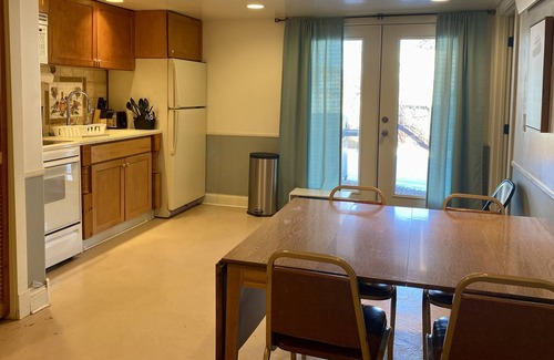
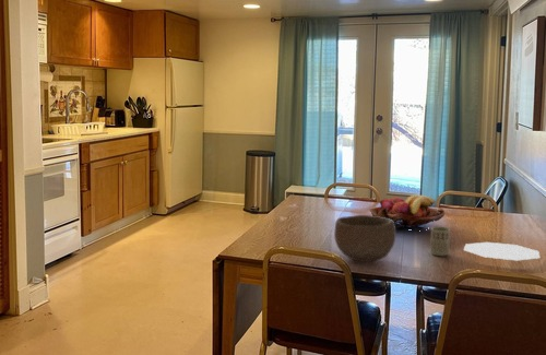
+ plate (500, 249)
+ bowl (365, 239)
+ fruit basket (407, 210)
+ cup (440, 240)
